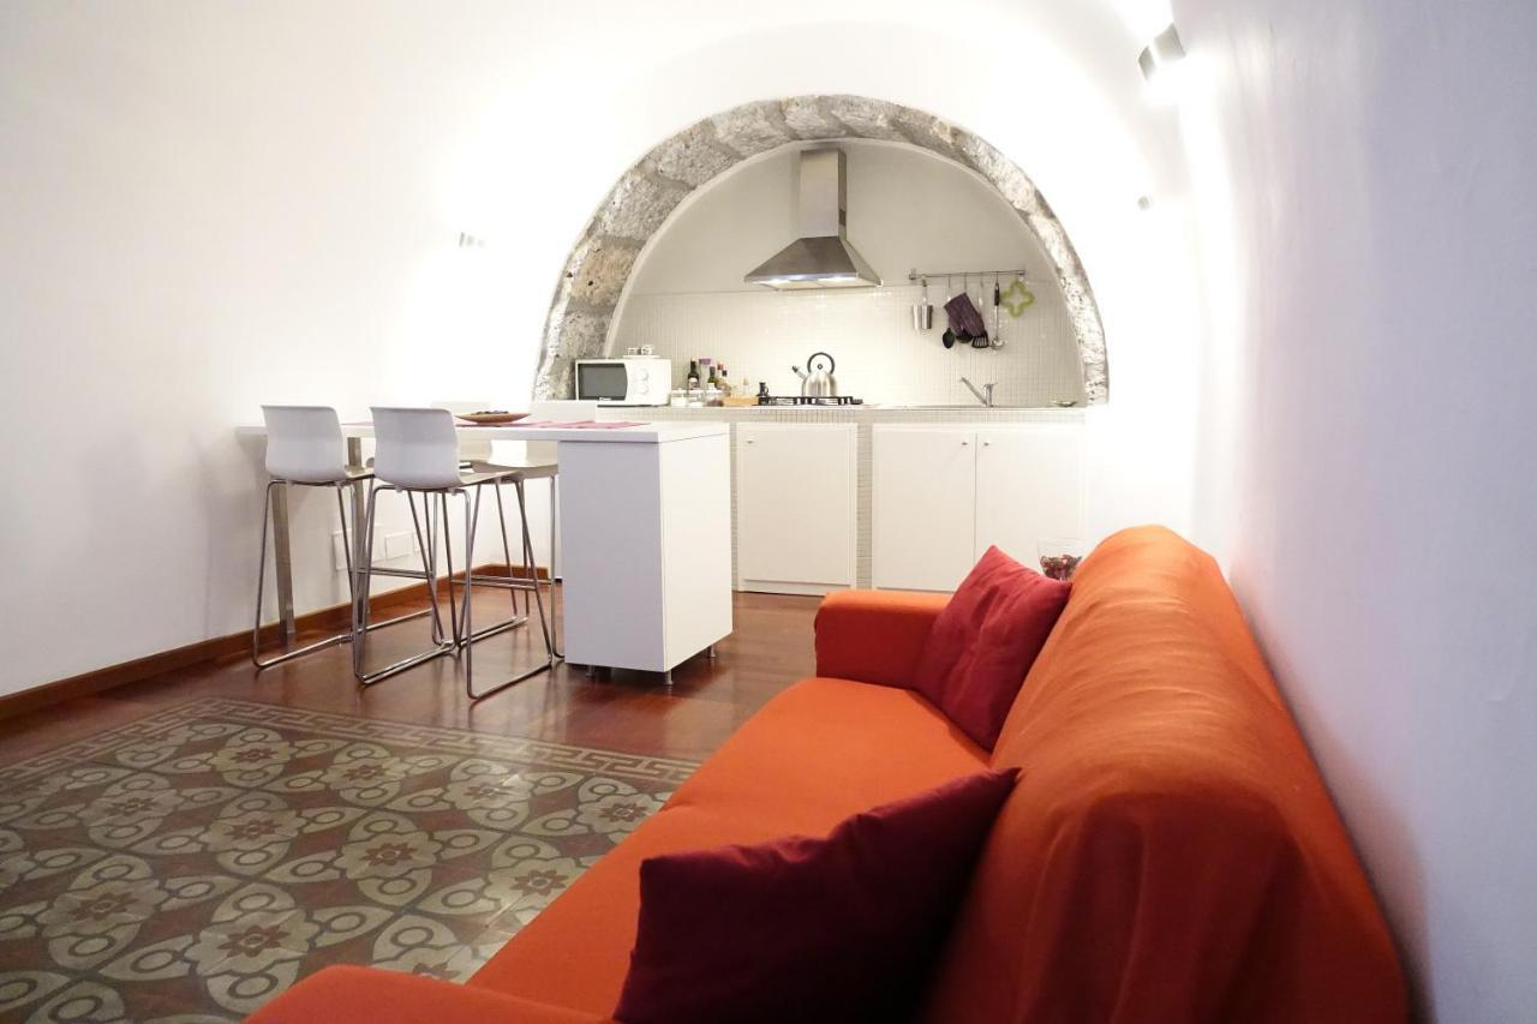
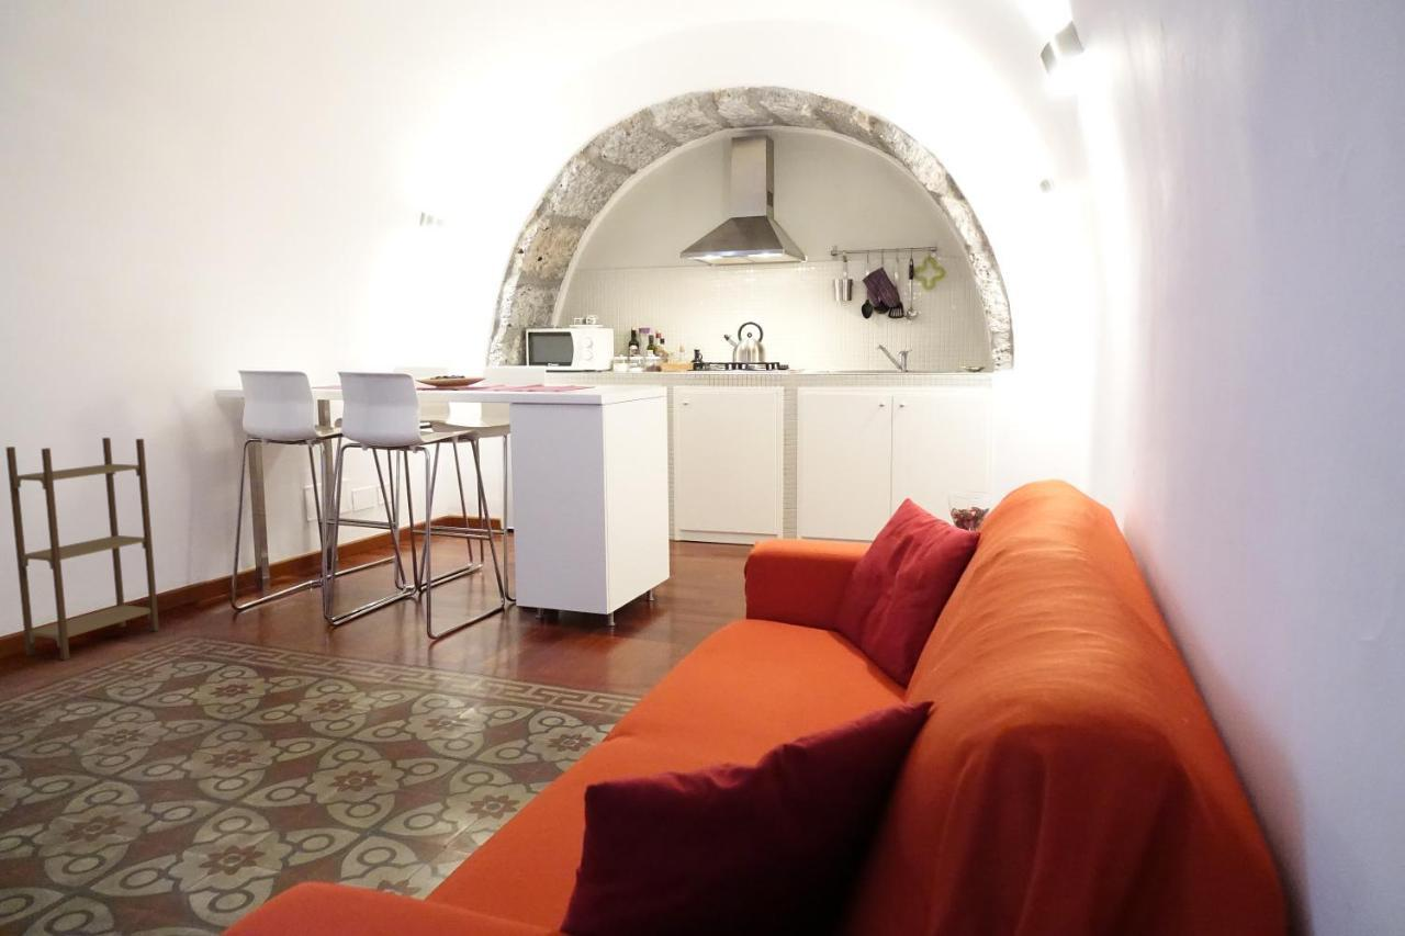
+ shelving unit (87, 543)
